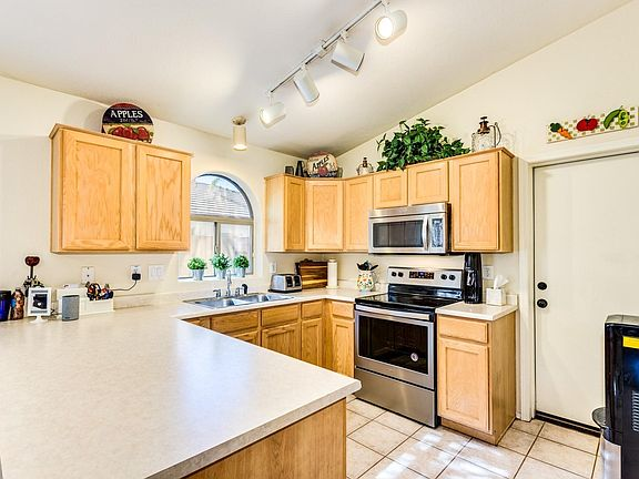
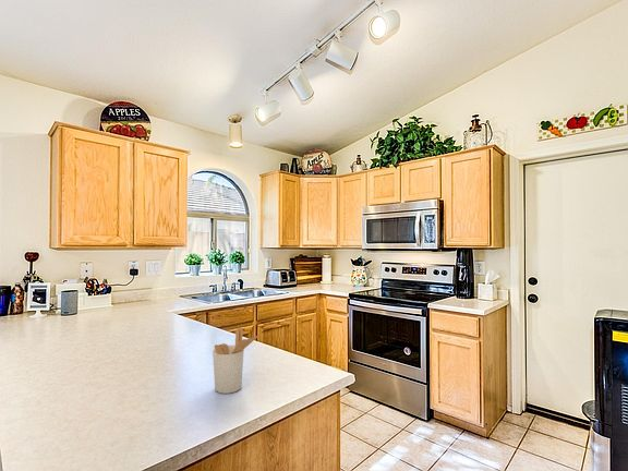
+ utensil holder (234, 360)
